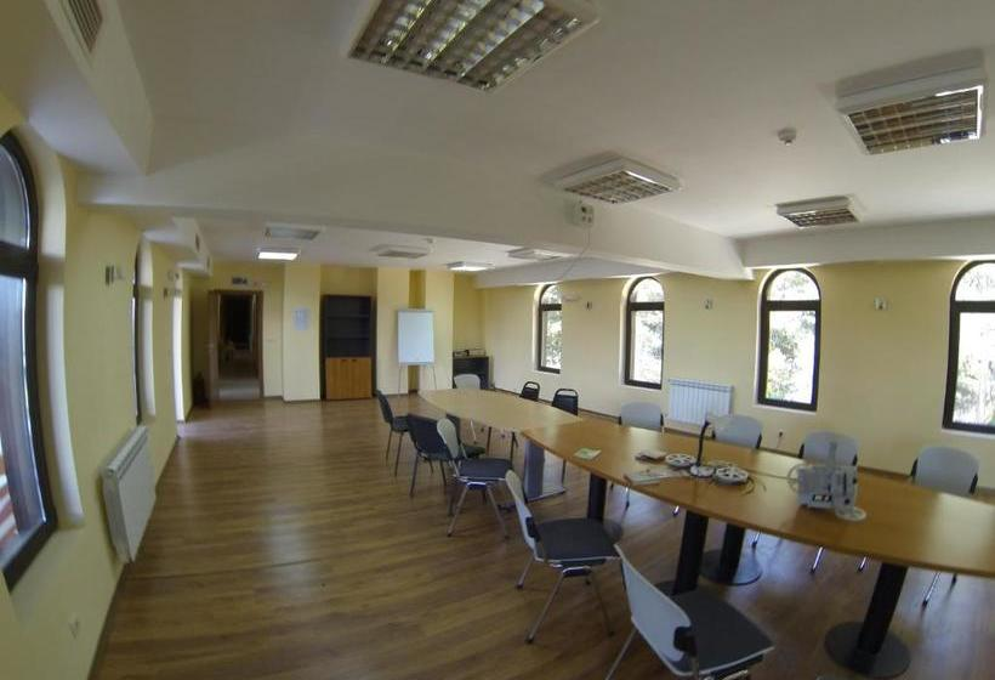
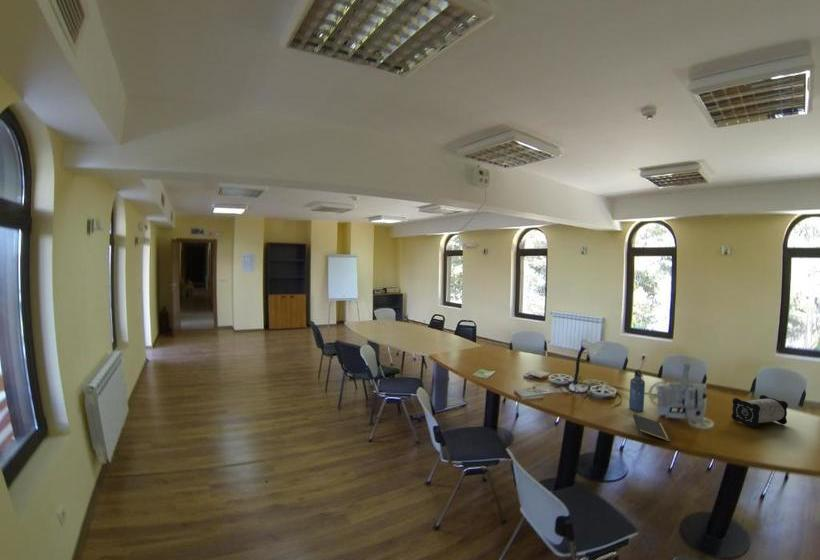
+ water bottle (637, 390)
+ notepad (650, 427)
+ speaker (759, 410)
